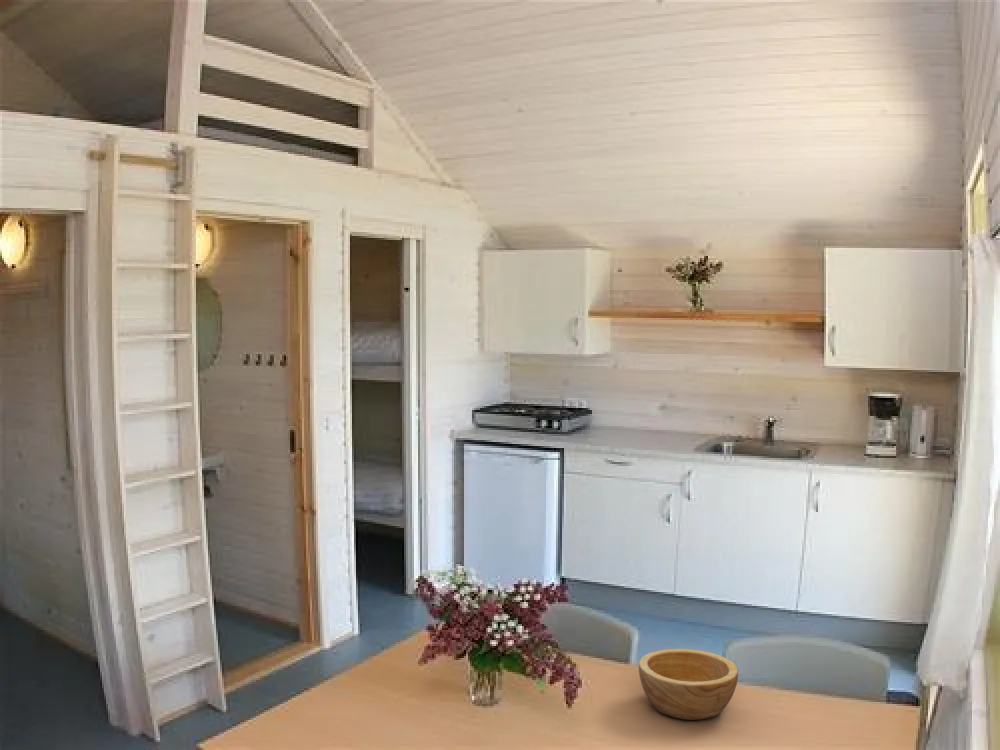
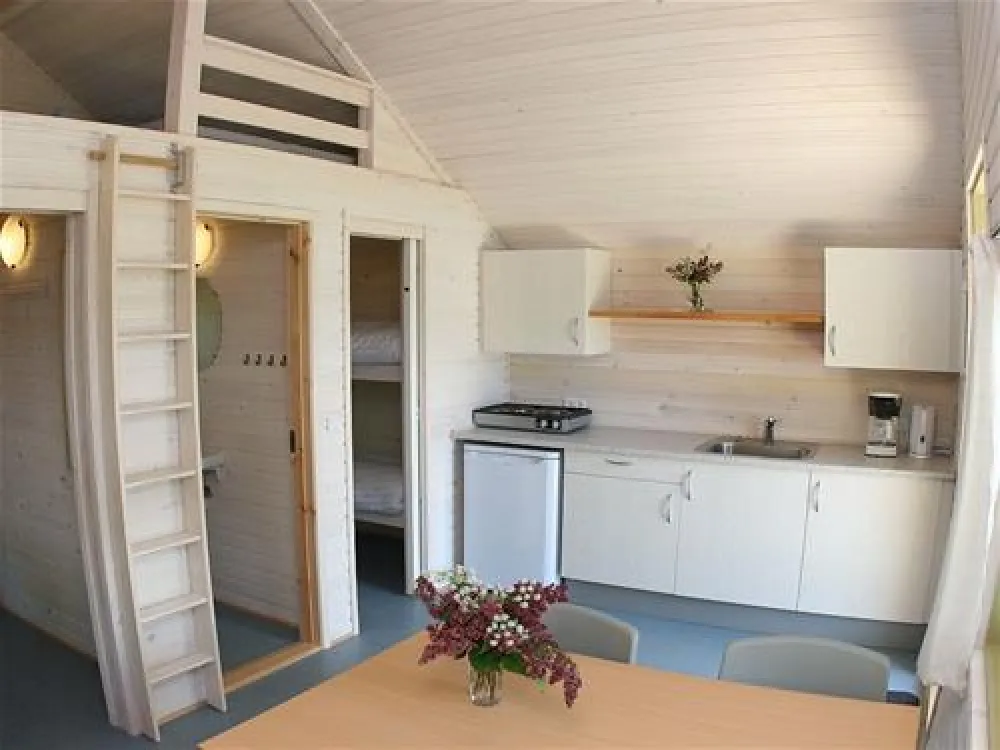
- bowl (687, 686)
